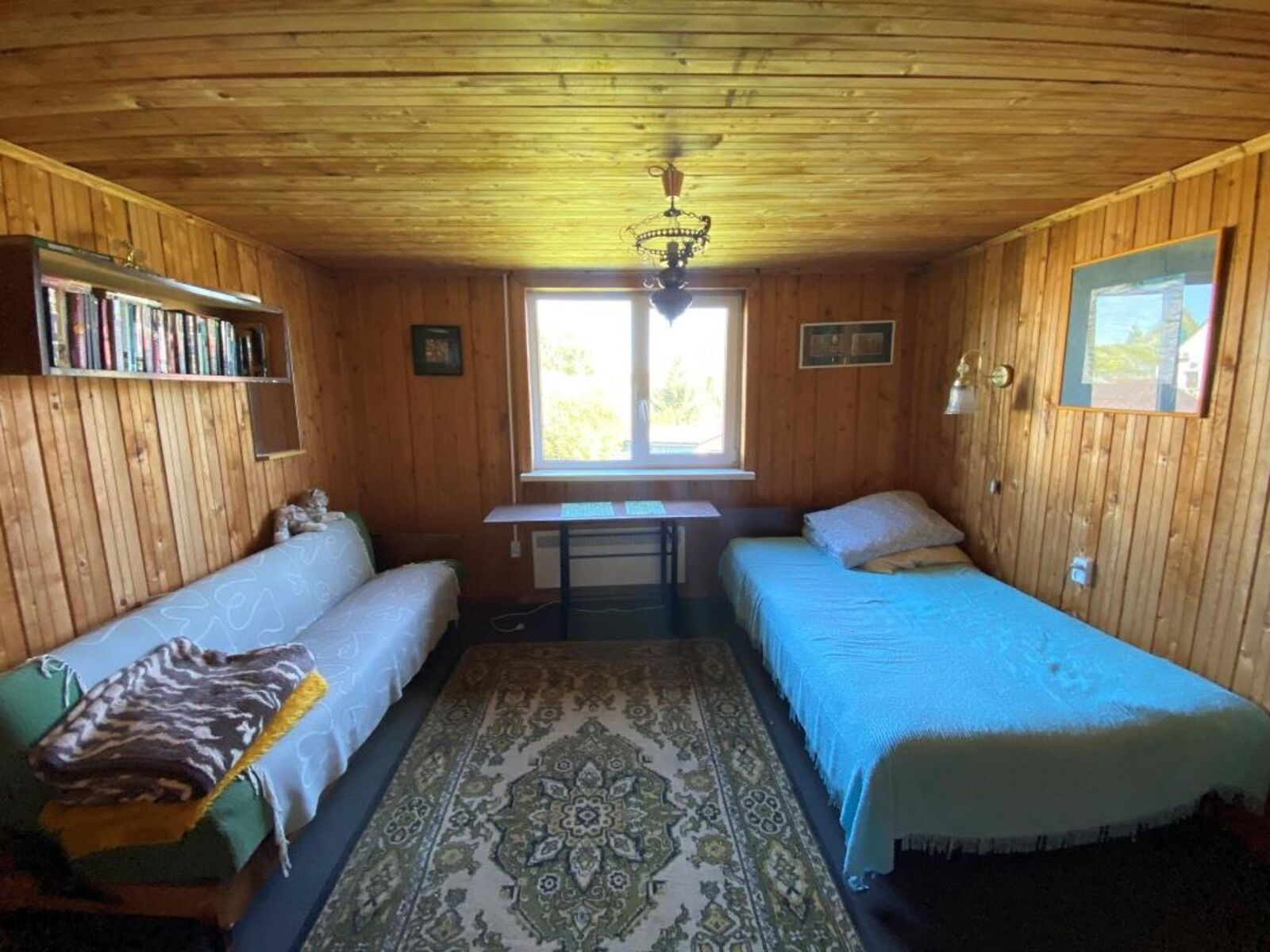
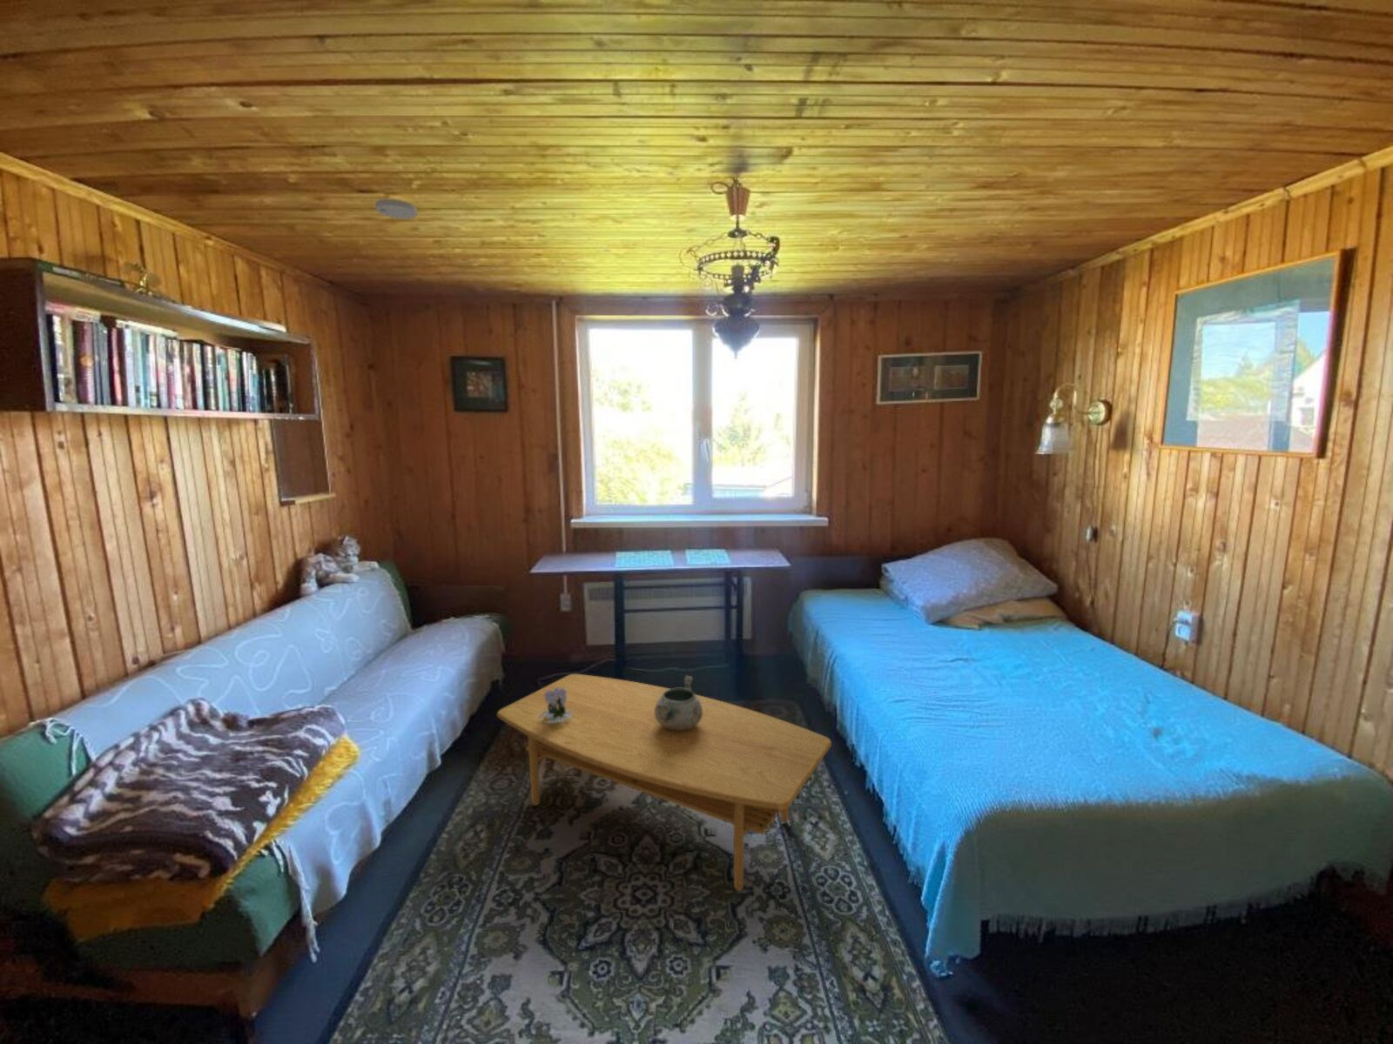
+ coffee table (656, 769)
+ flowering plant (557, 703)
+ smoke detector (396, 208)
+ decorative bowl (678, 705)
